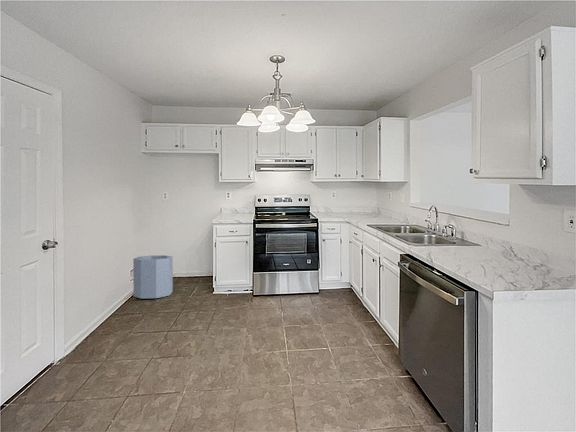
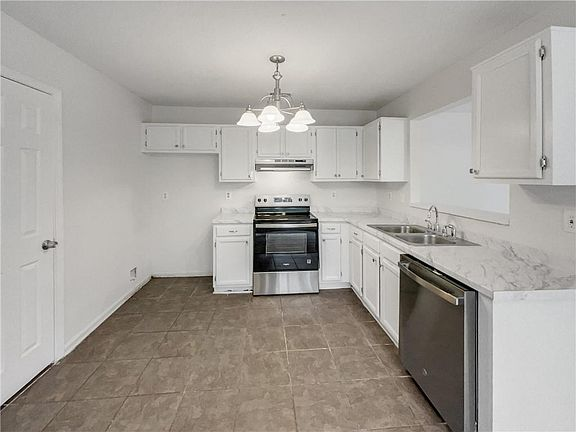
- trash can (153, 275)
